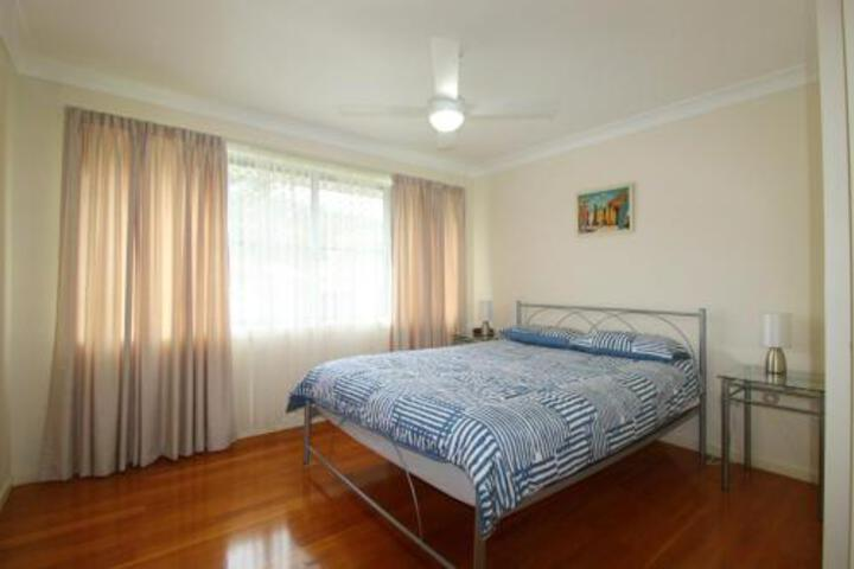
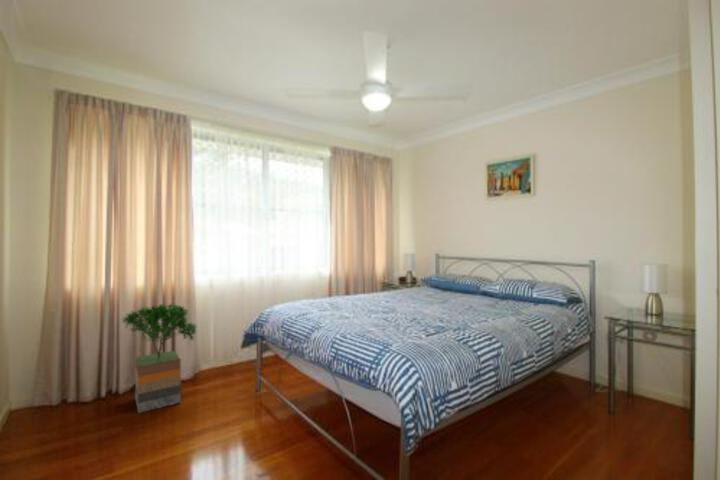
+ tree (160, 351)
